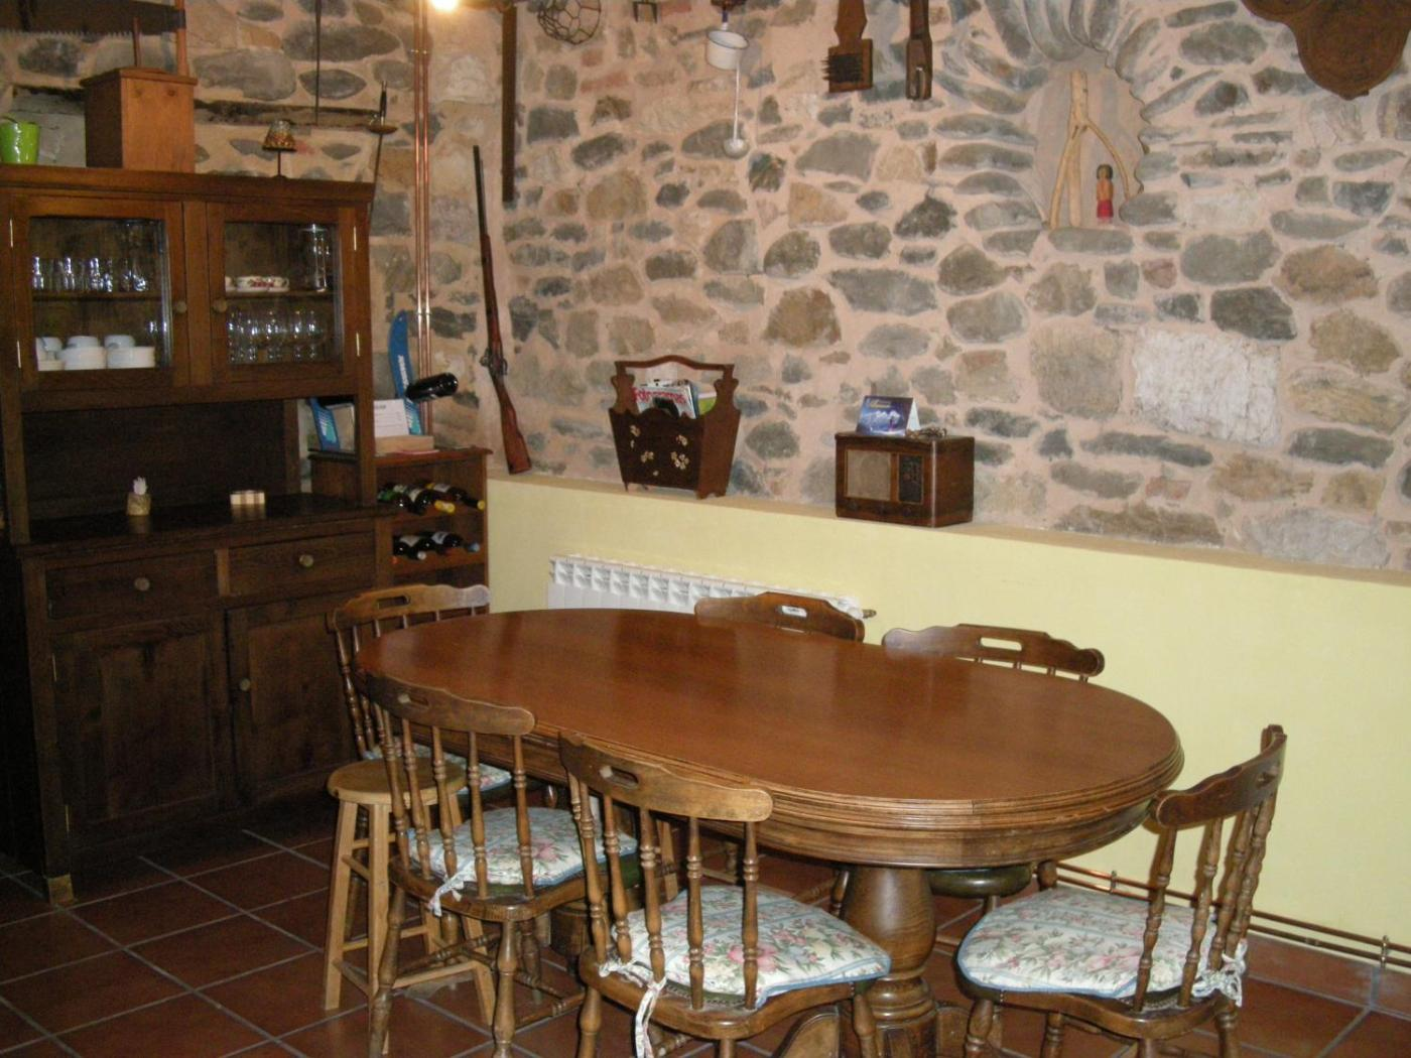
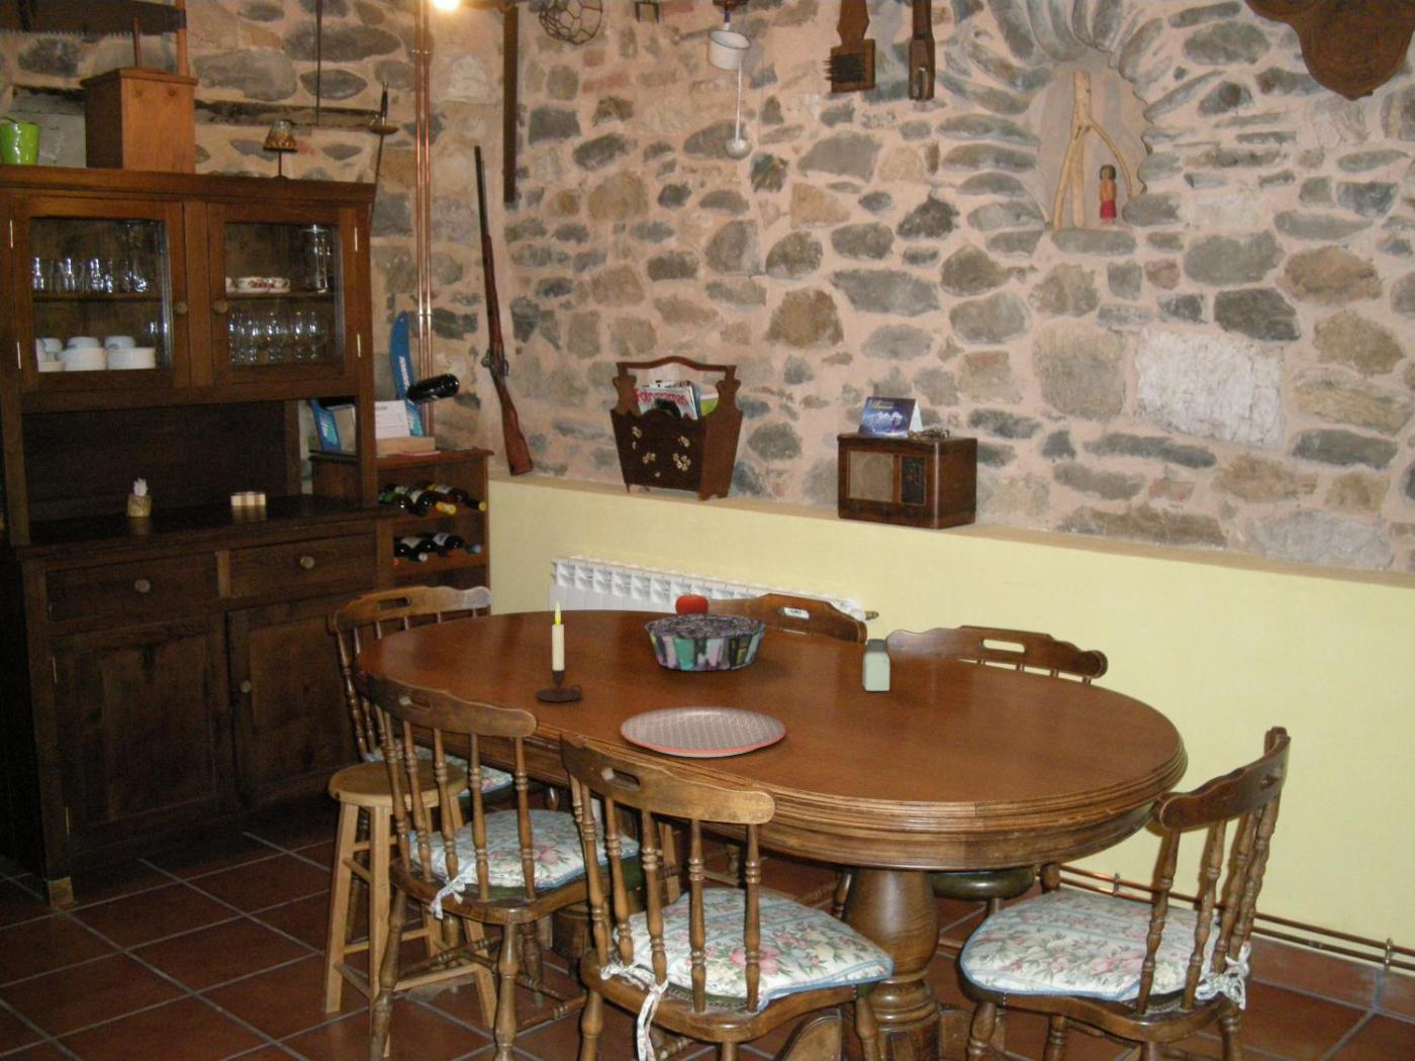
+ saltshaker (876, 664)
+ candle (562, 650)
+ decorative bowl (705, 644)
+ plate (702, 733)
+ fruit (691, 605)
